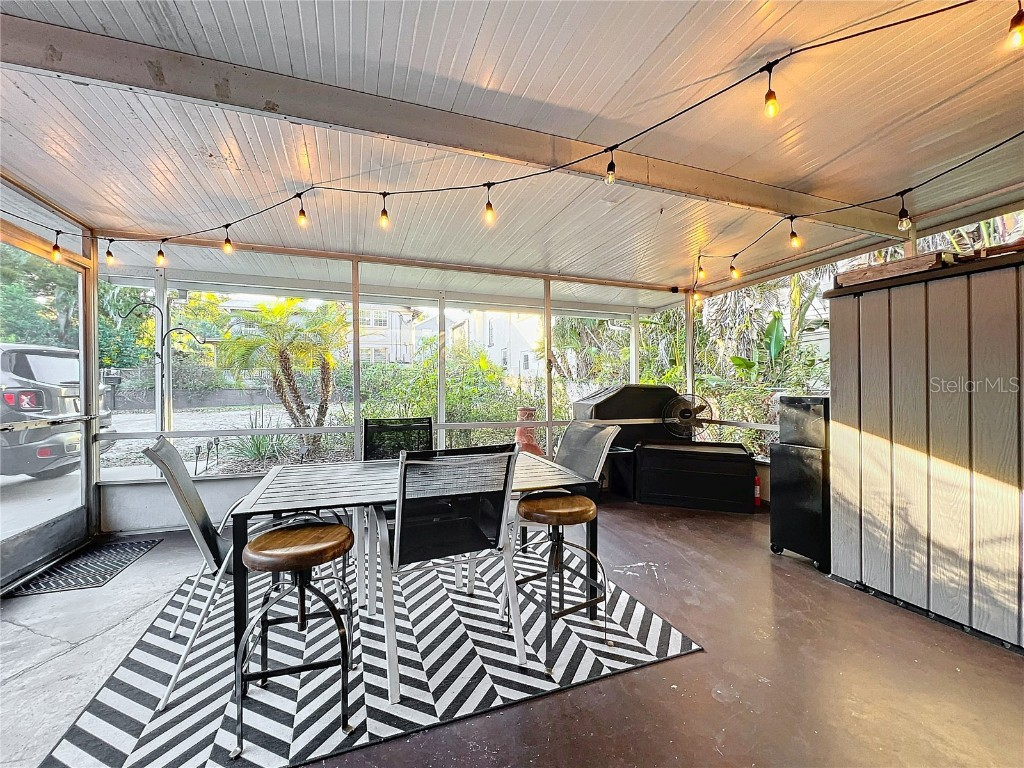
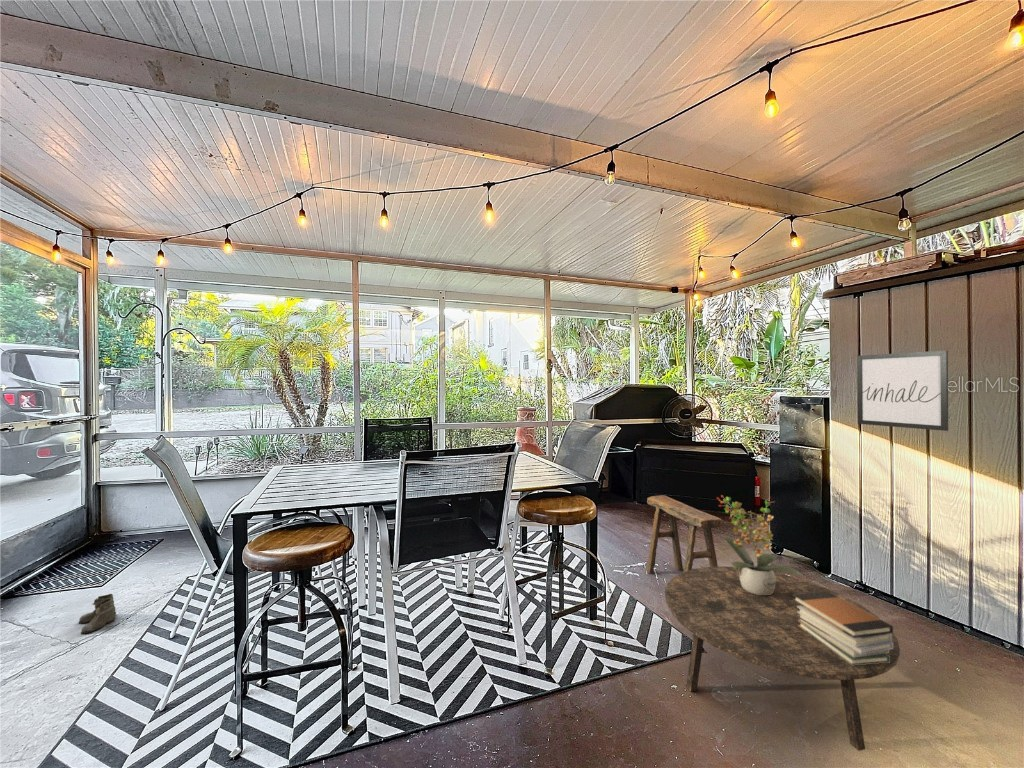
+ potted plant (750, 543)
+ stool (679, 543)
+ boots (97, 611)
+ wall art (899, 390)
+ coffee table (768, 640)
+ book stack (840, 625)
